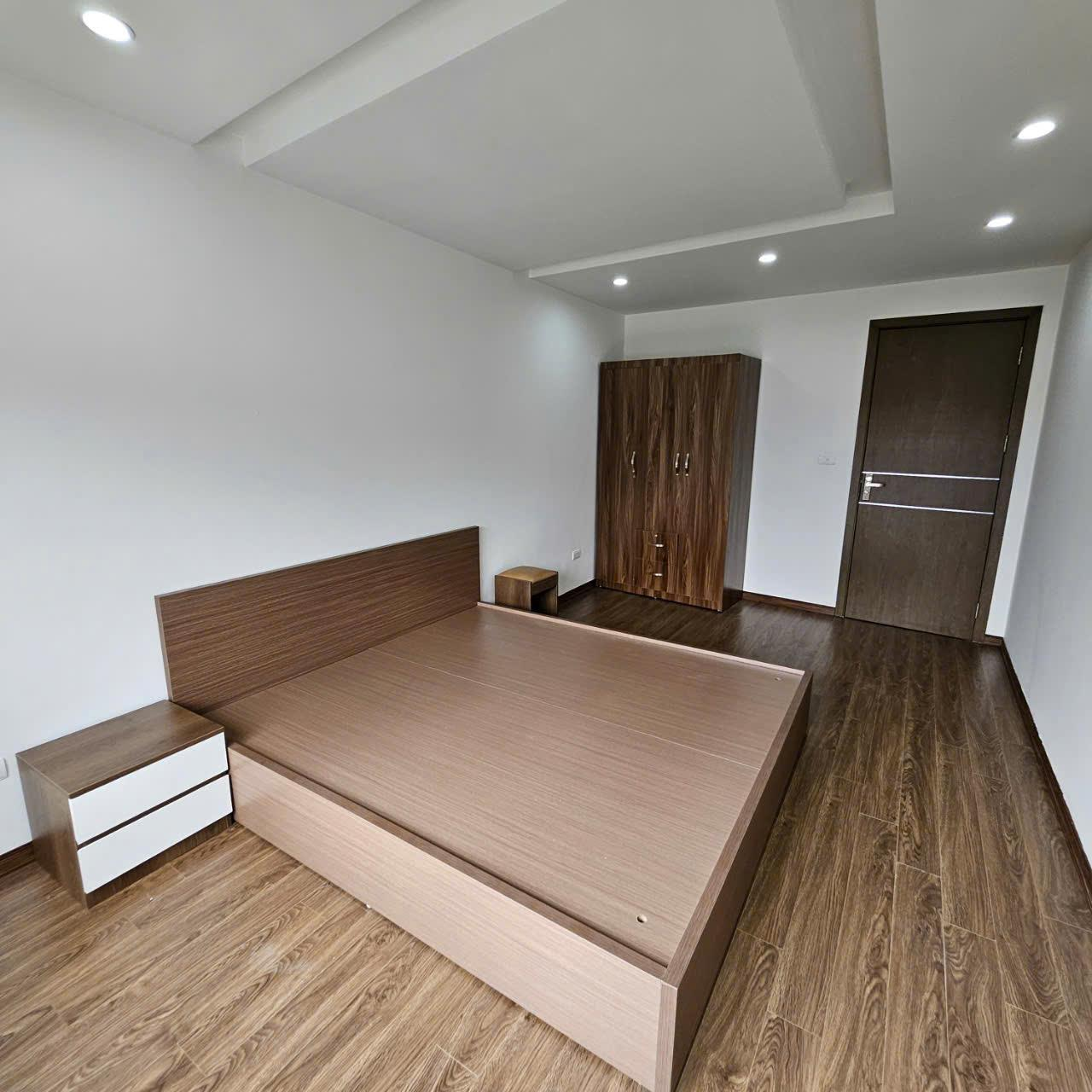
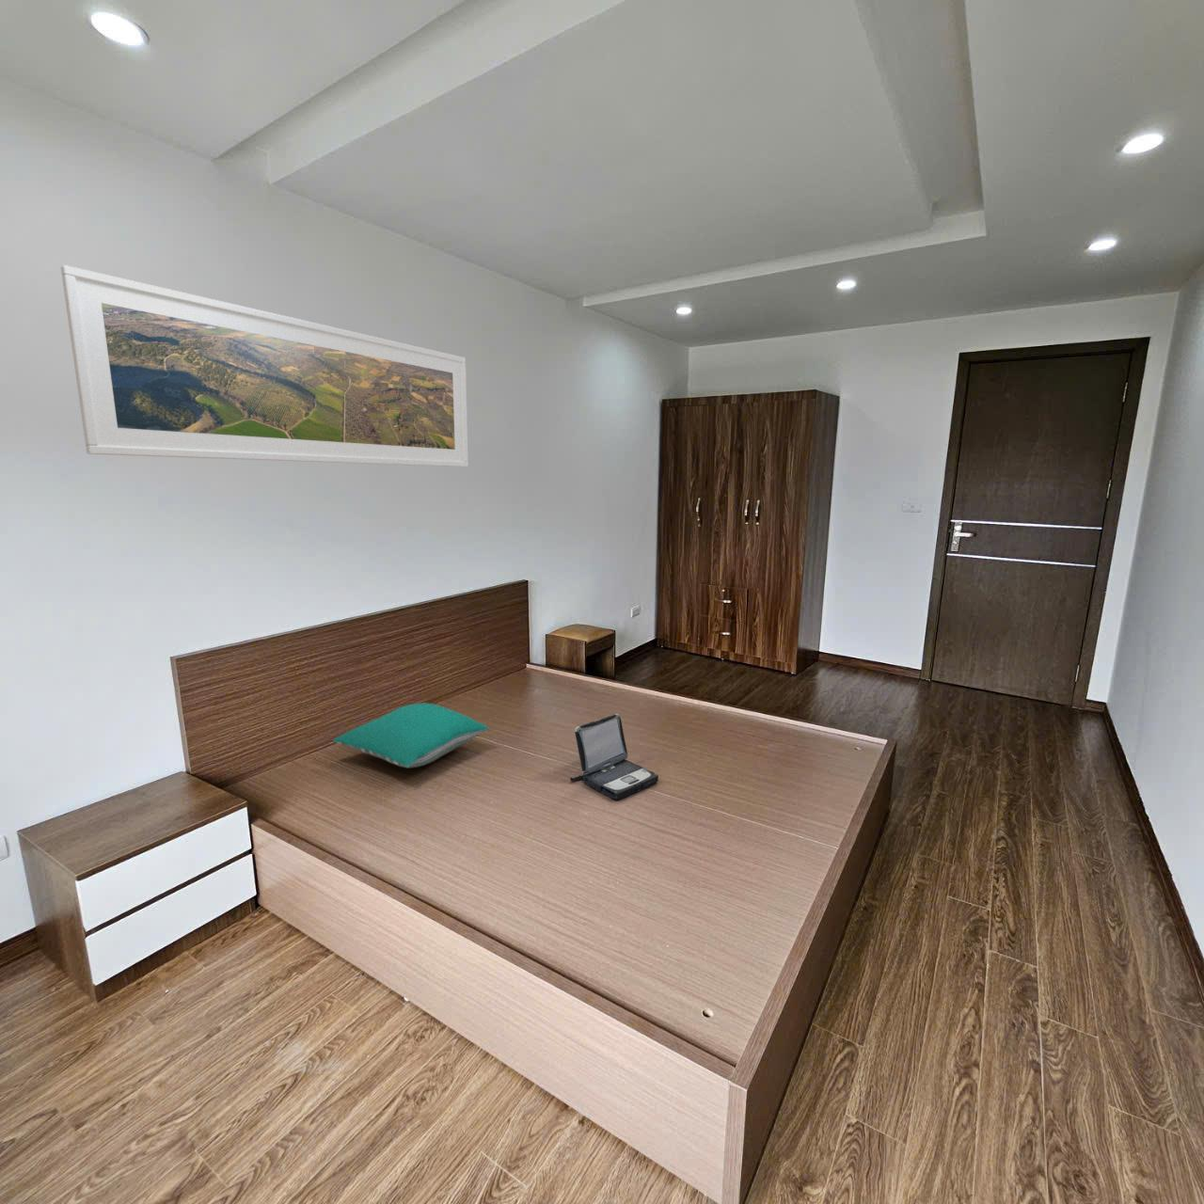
+ pillow (412, 733)
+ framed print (321, 394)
+ laptop (613, 755)
